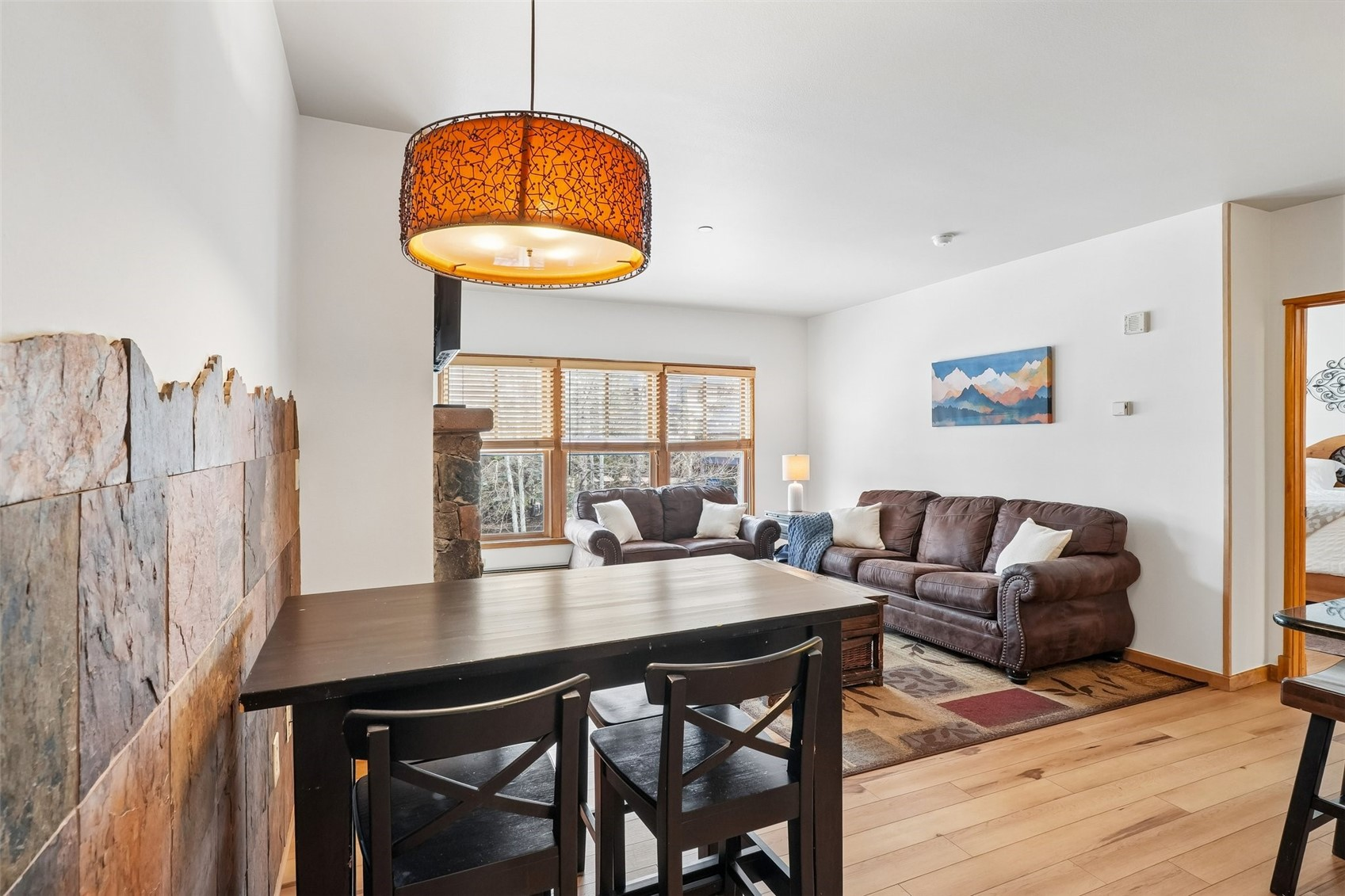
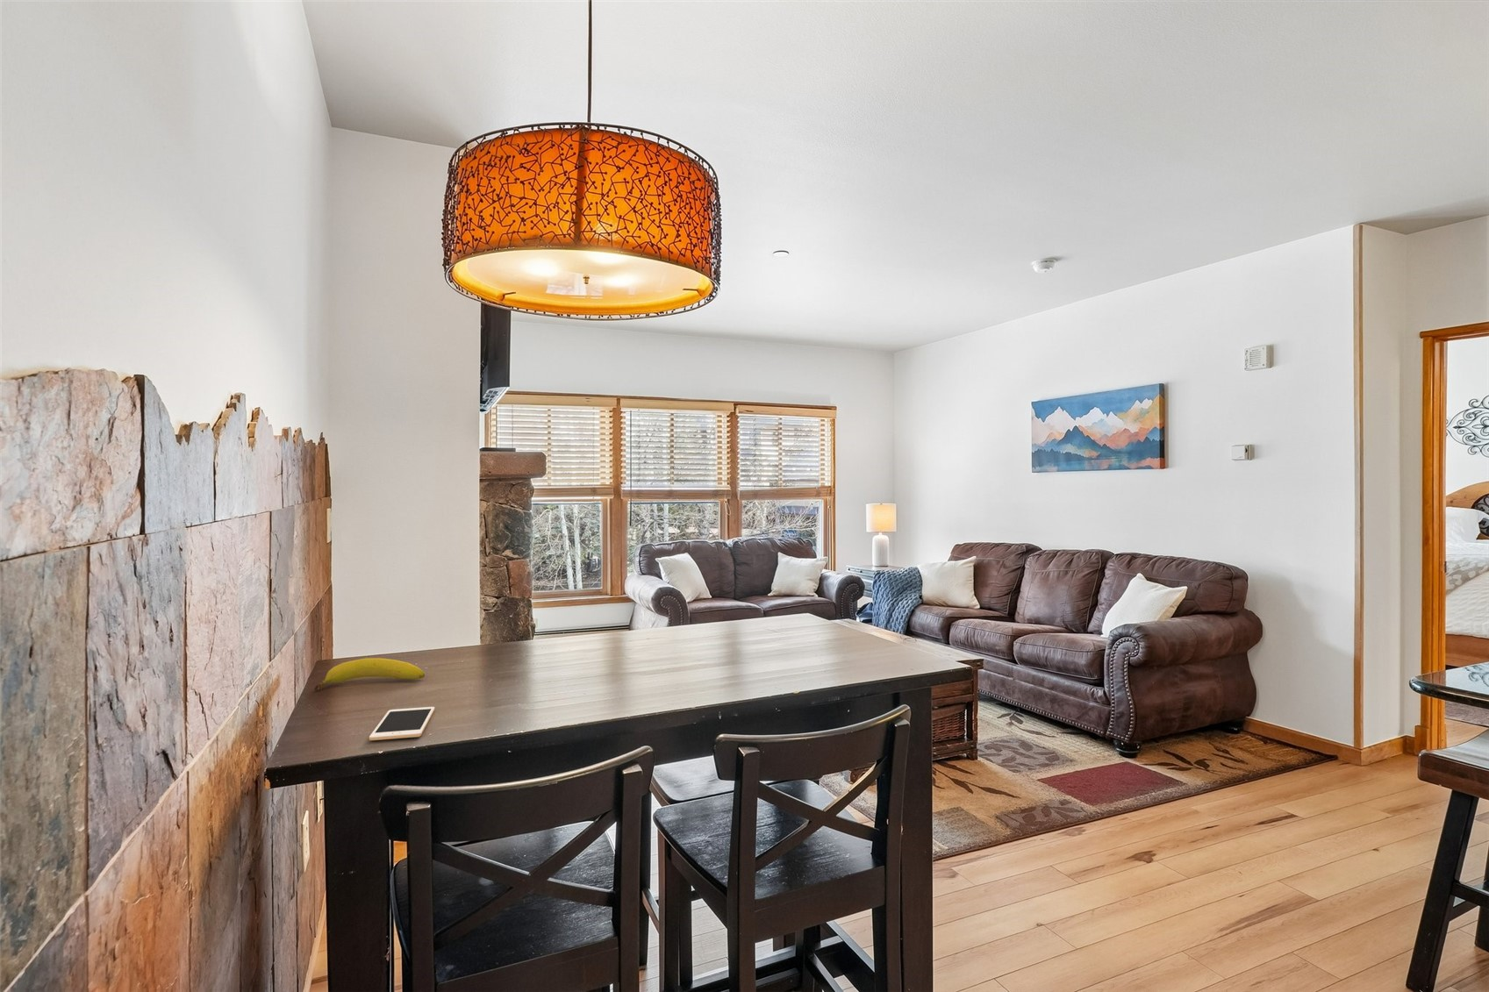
+ cell phone (404, 722)
+ fruit (372, 670)
